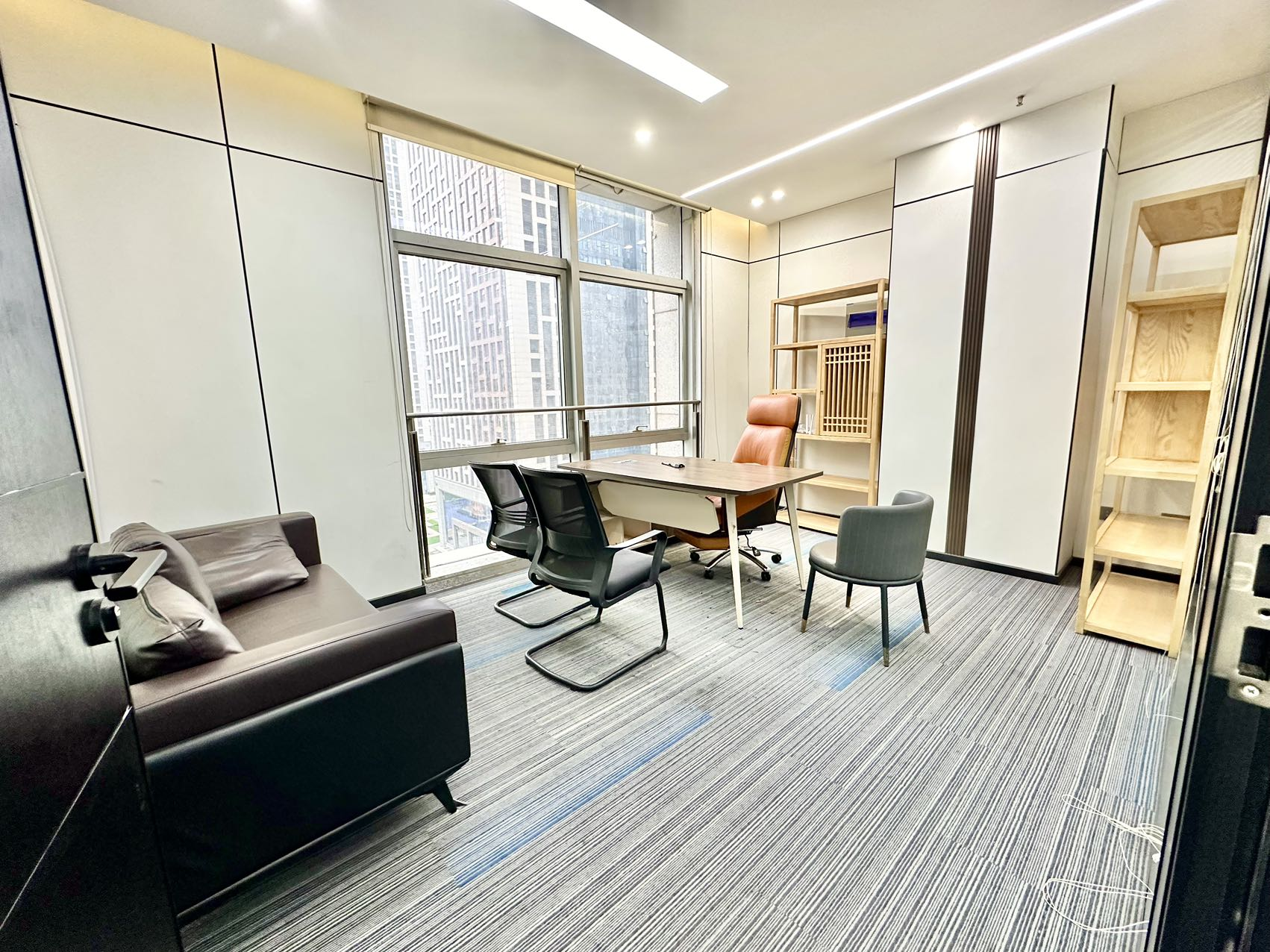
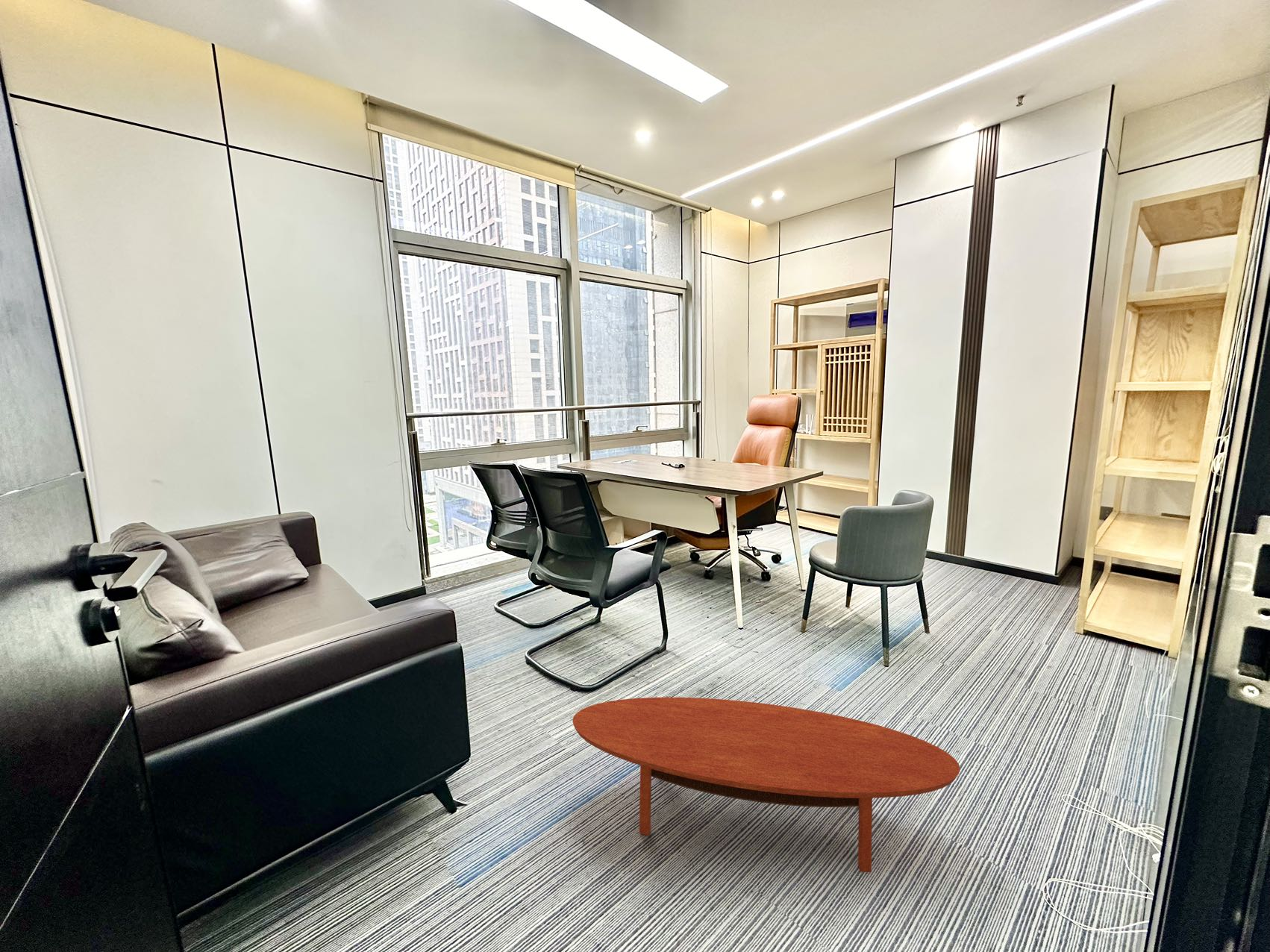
+ coffee table (750, 776)
